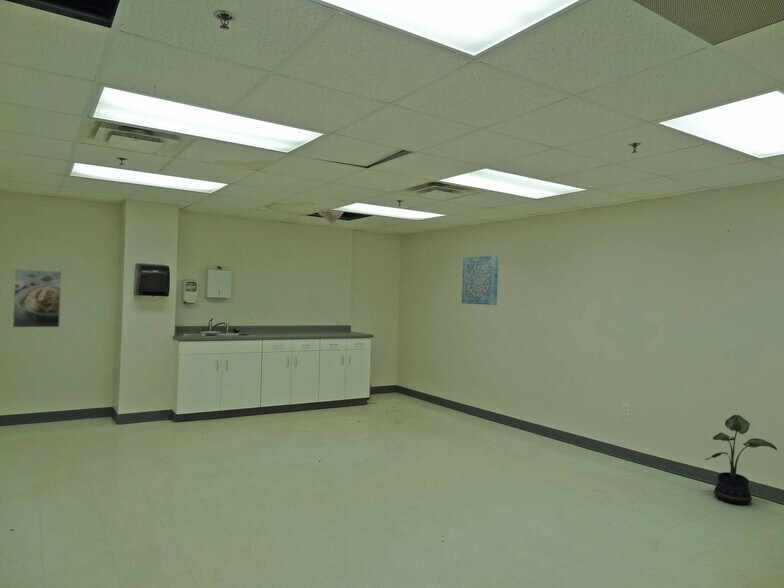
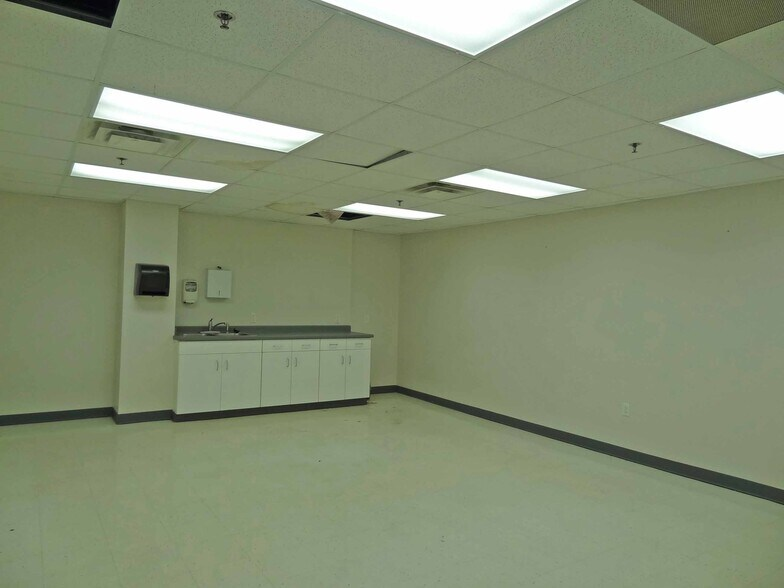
- wall art (479, 280)
- potted plant (737, 460)
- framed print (37, 298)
